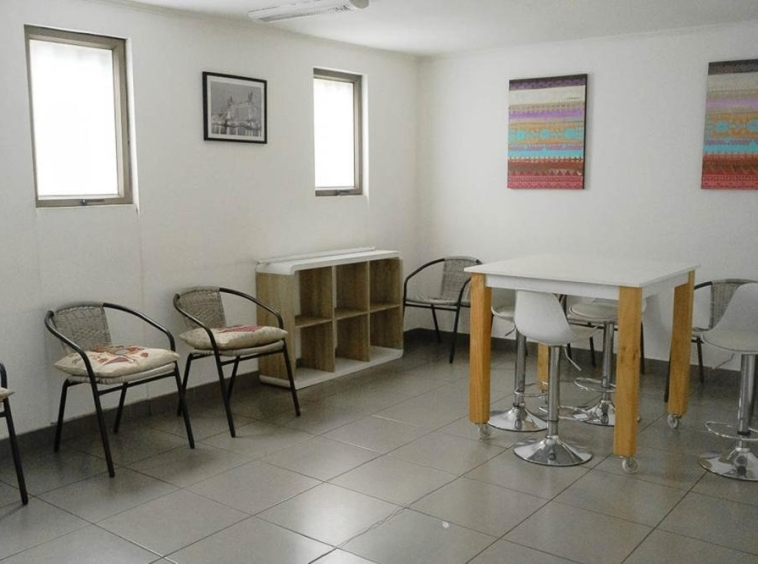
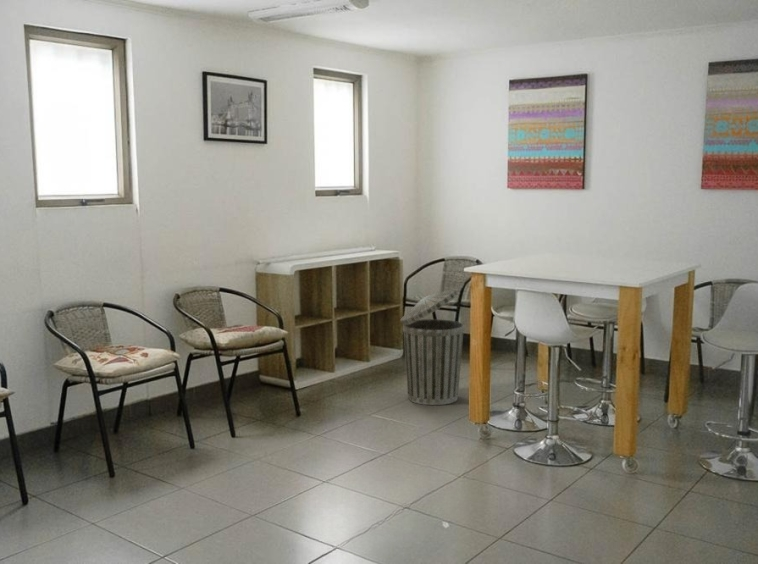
+ trash can (431, 343)
